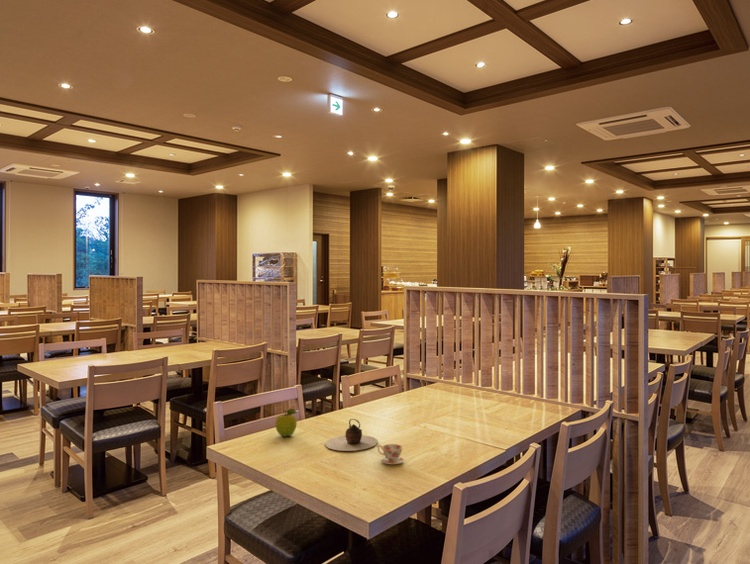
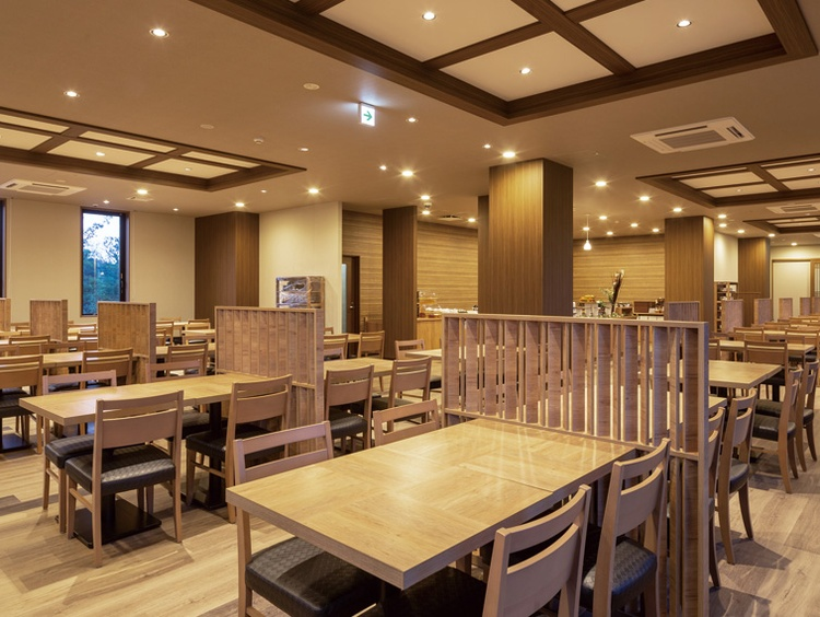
- fruit (287, 422)
- teacup (389, 453)
- teapot (351, 430)
